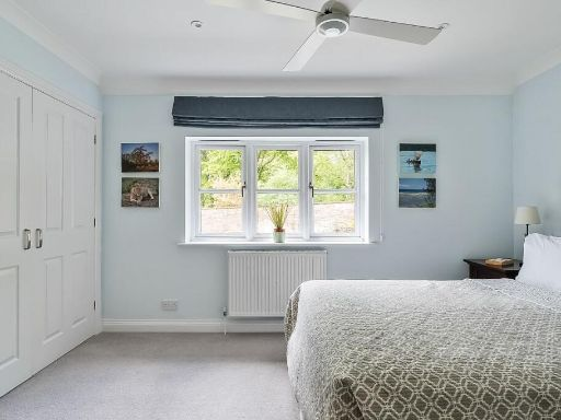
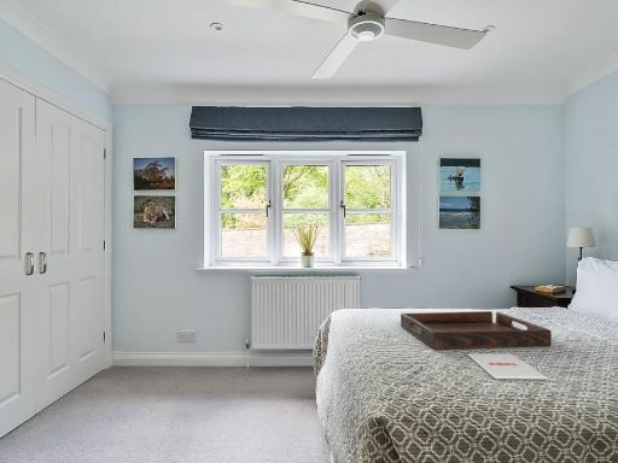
+ magazine (503, 365)
+ serving tray (468, 328)
